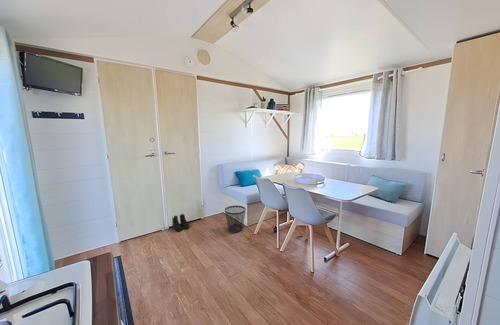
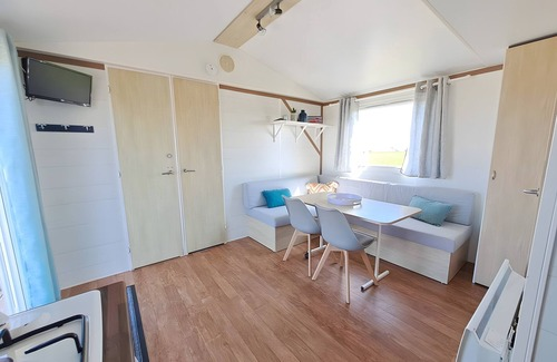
- boots (180, 221)
- wastebasket (235, 219)
